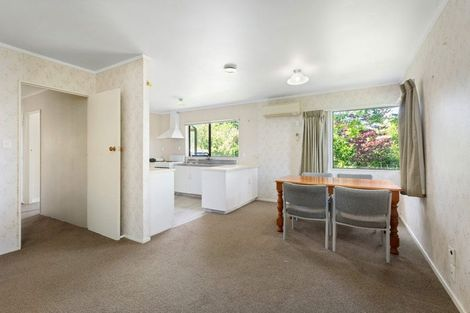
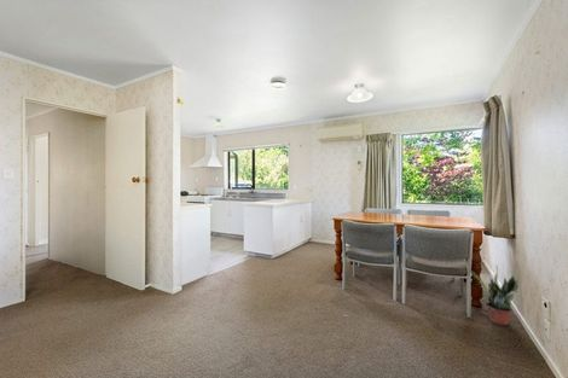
+ potted plant (494, 293)
